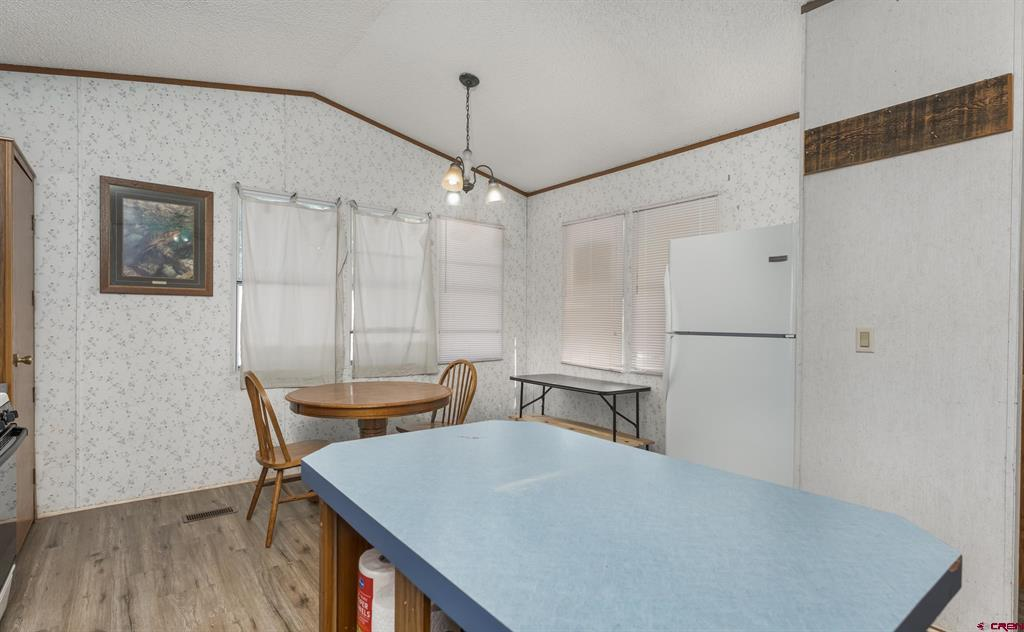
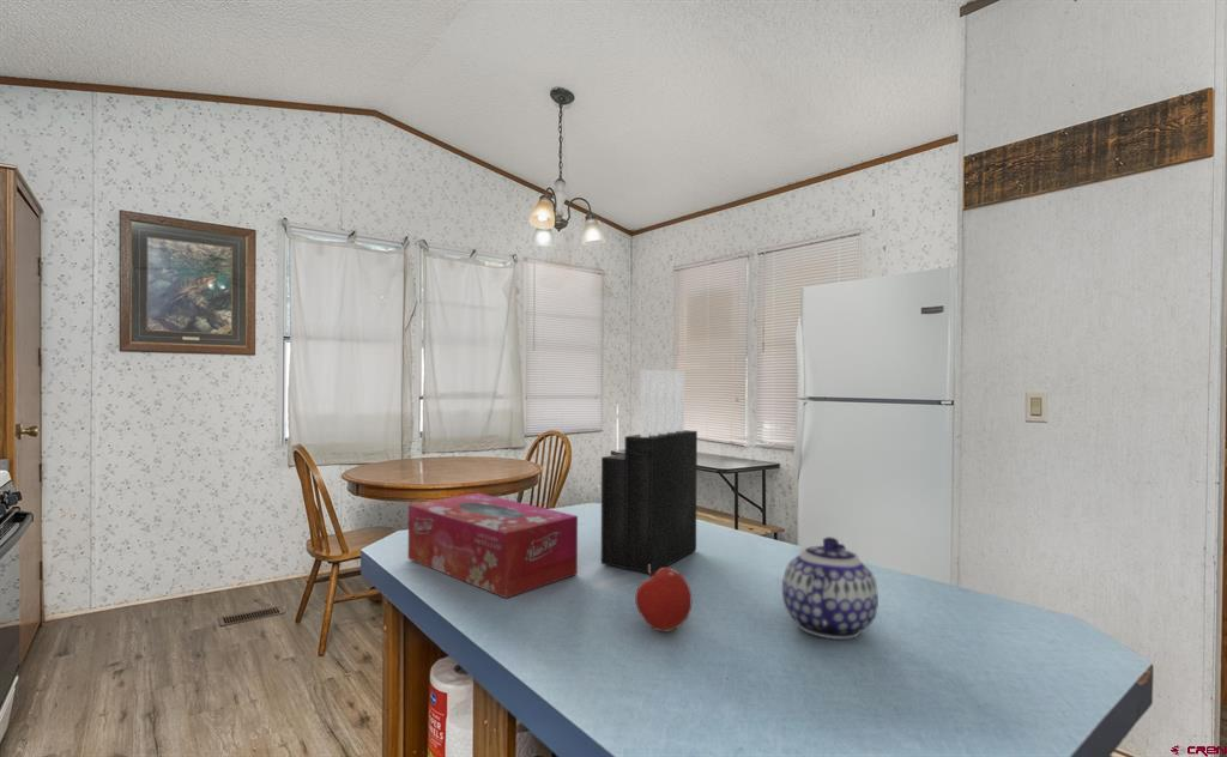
+ fruit (663, 596)
+ teapot (828, 582)
+ knife block (645, 462)
+ tissue box (489, 538)
